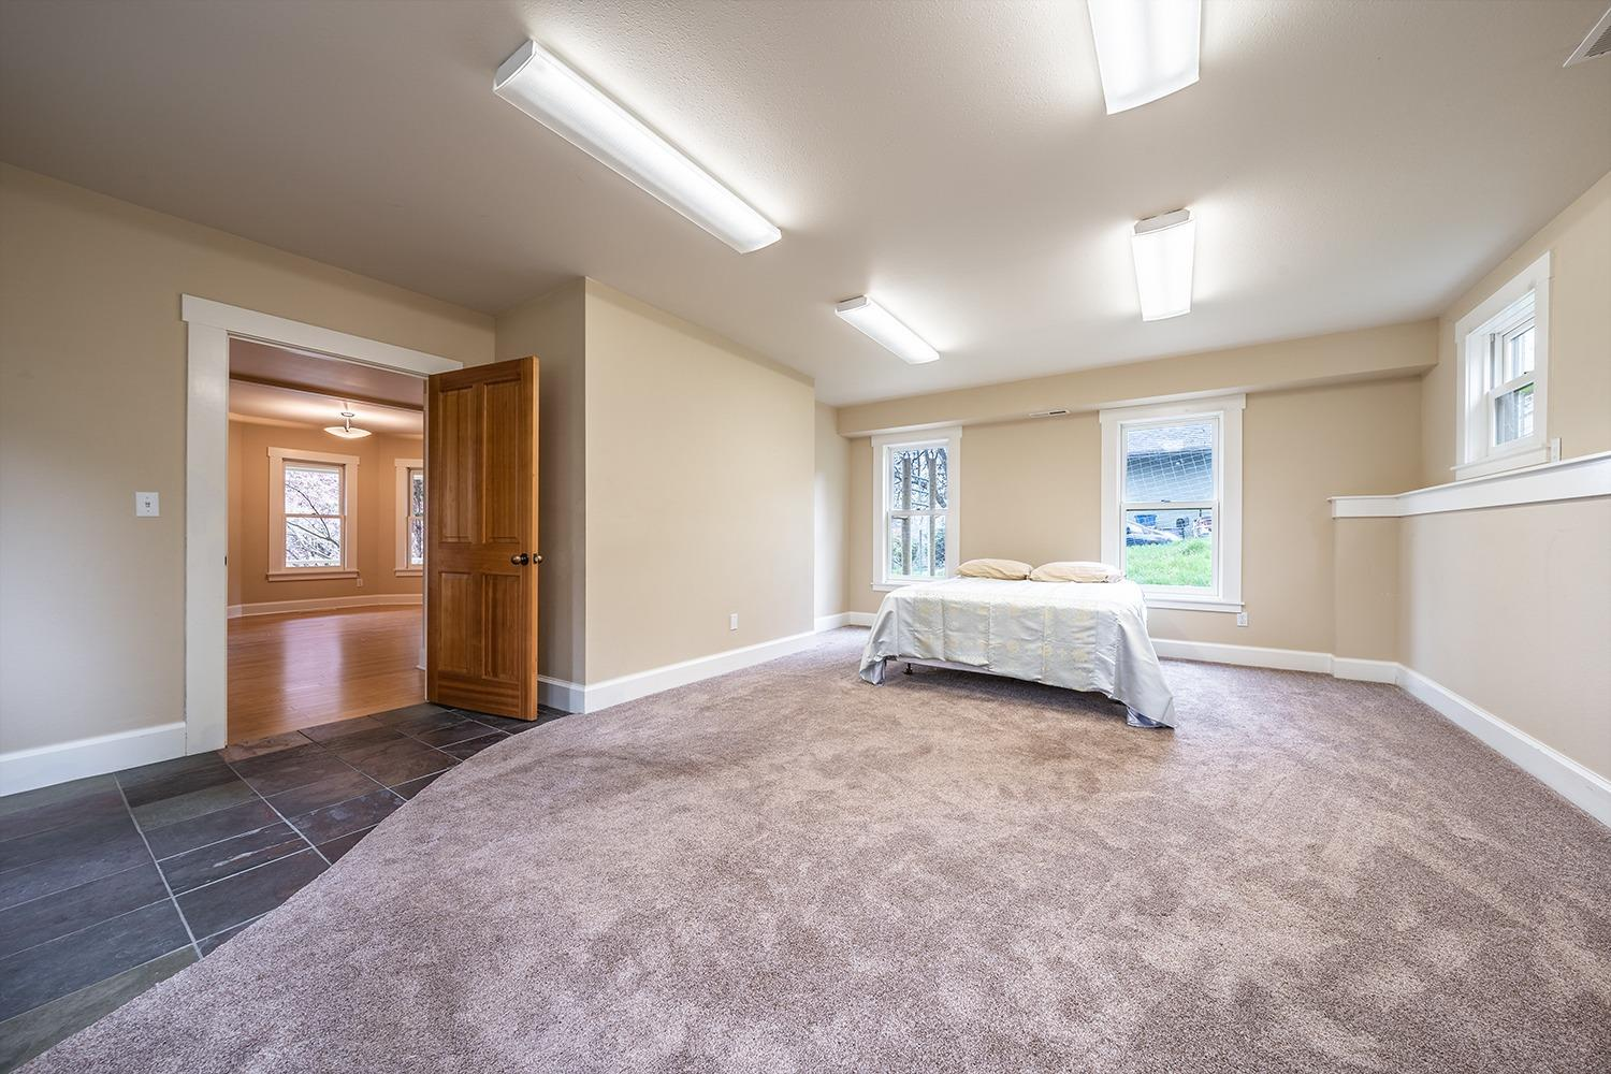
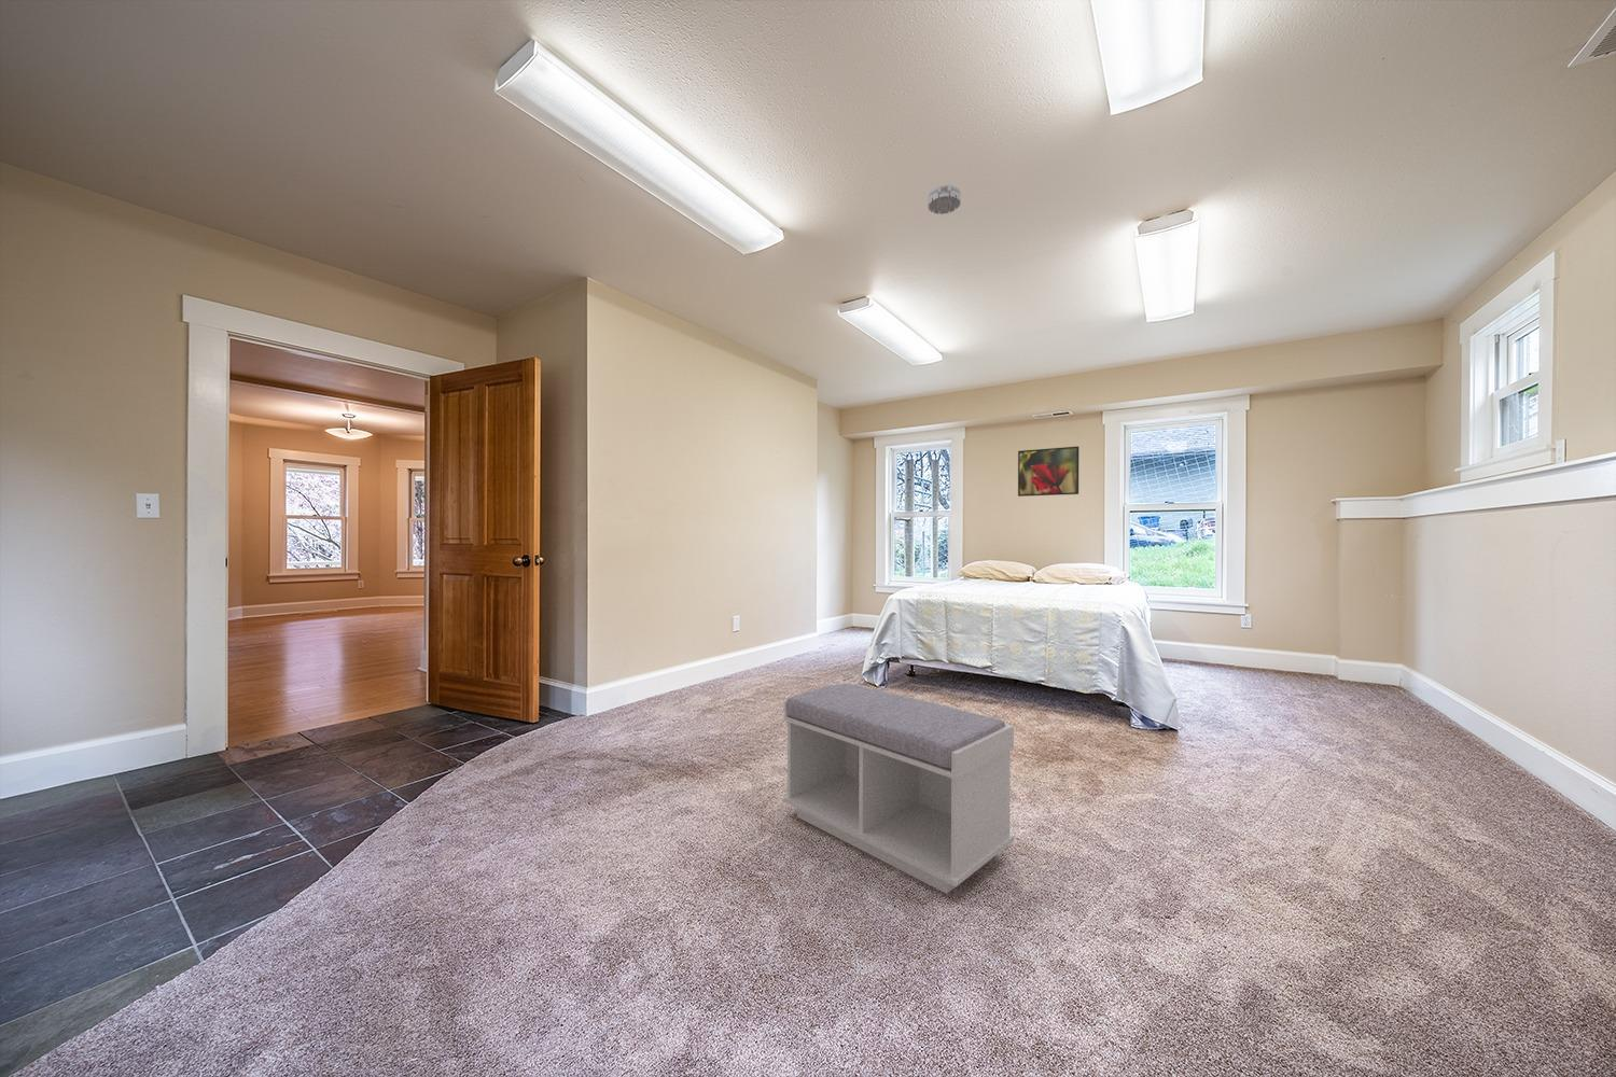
+ bench (889, 769)
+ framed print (1047, 471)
+ smoke detector (944, 198)
